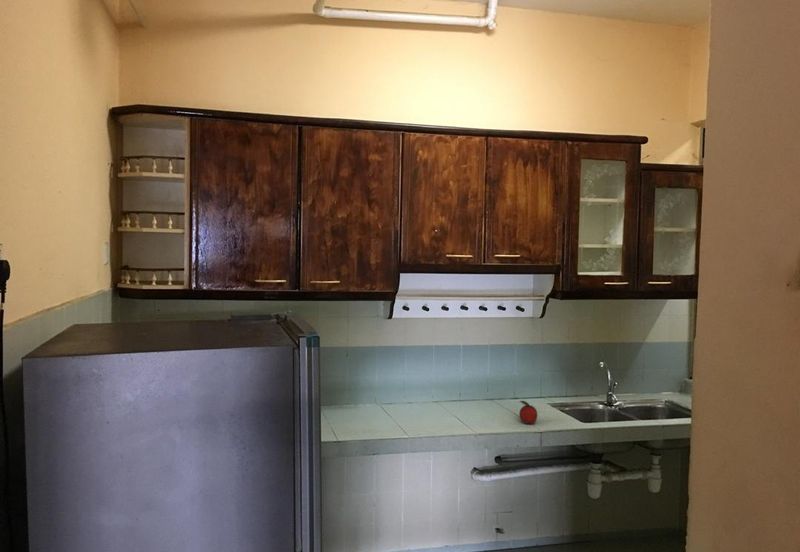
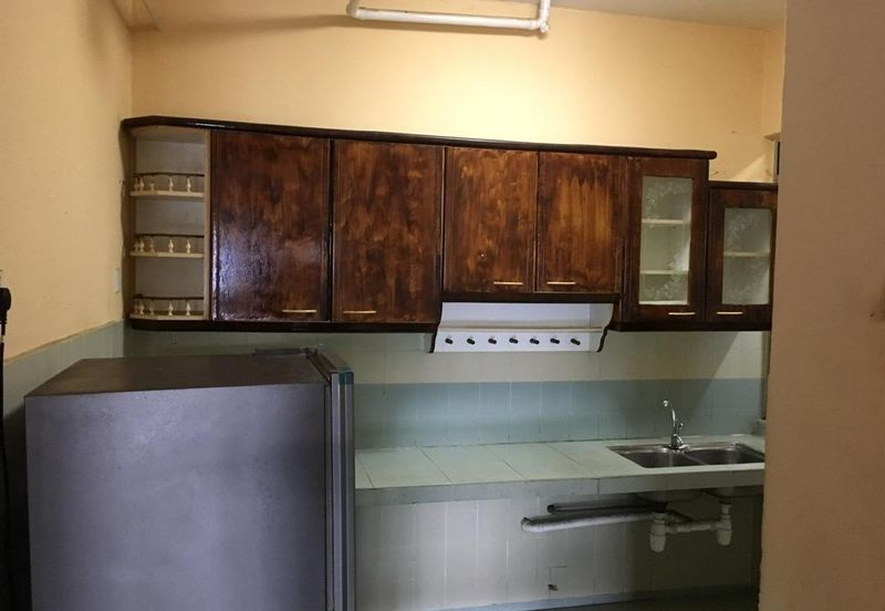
- fruit (527, 412)
